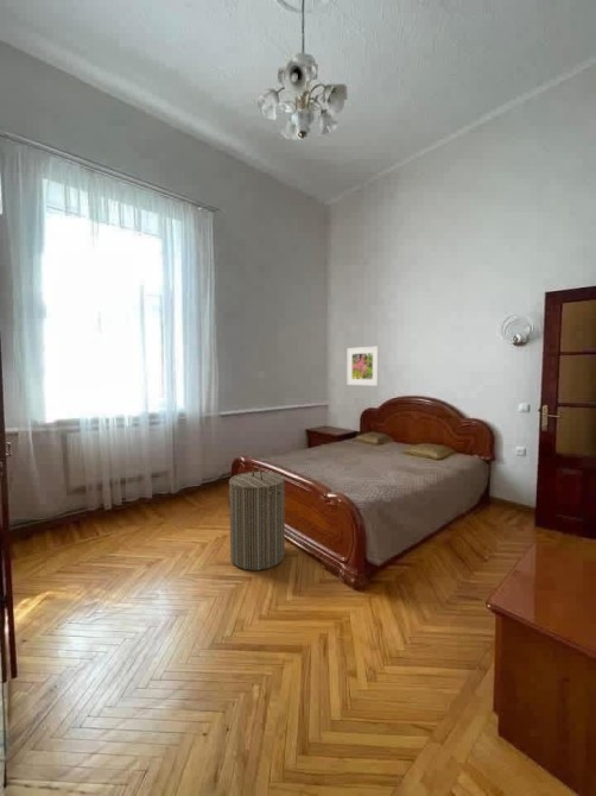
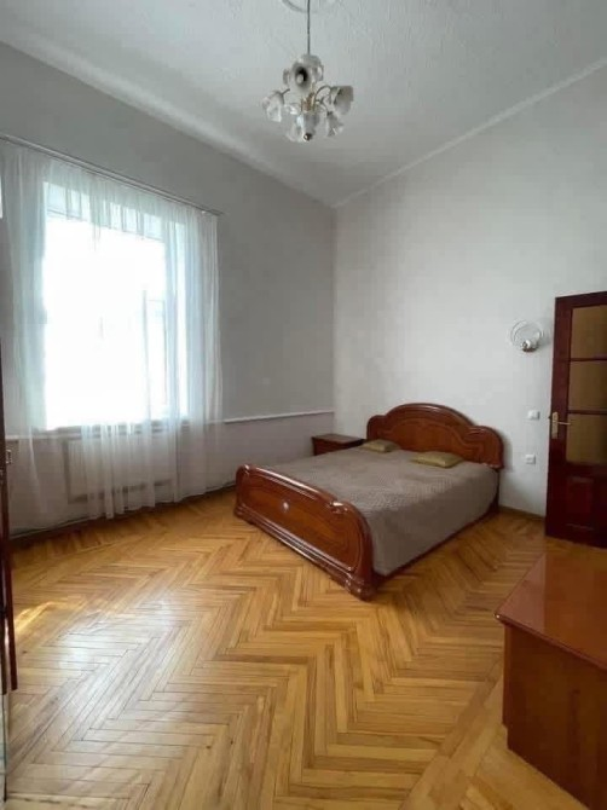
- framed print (362, 366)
- laundry hamper (256, 511)
